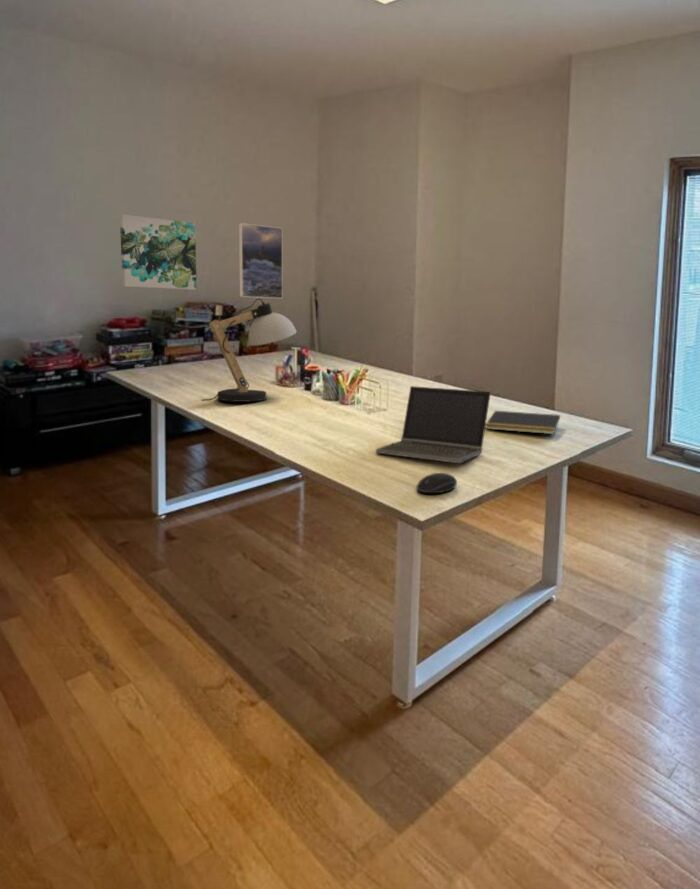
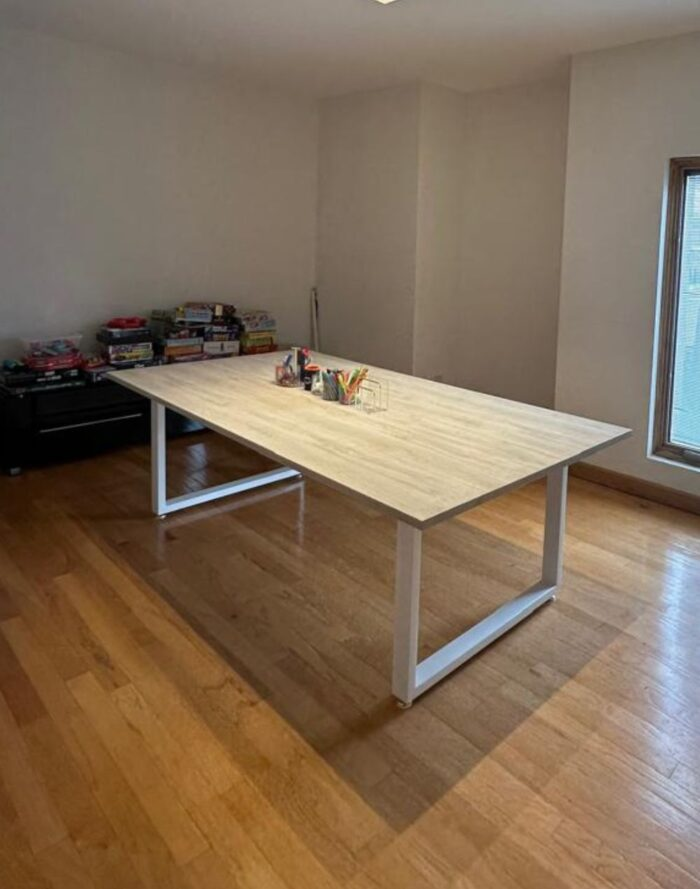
- wall art (159, 253)
- notepad (522, 421)
- computer mouse (436, 481)
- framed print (261, 262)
- desk lamp (249, 344)
- laptop computer (433, 422)
